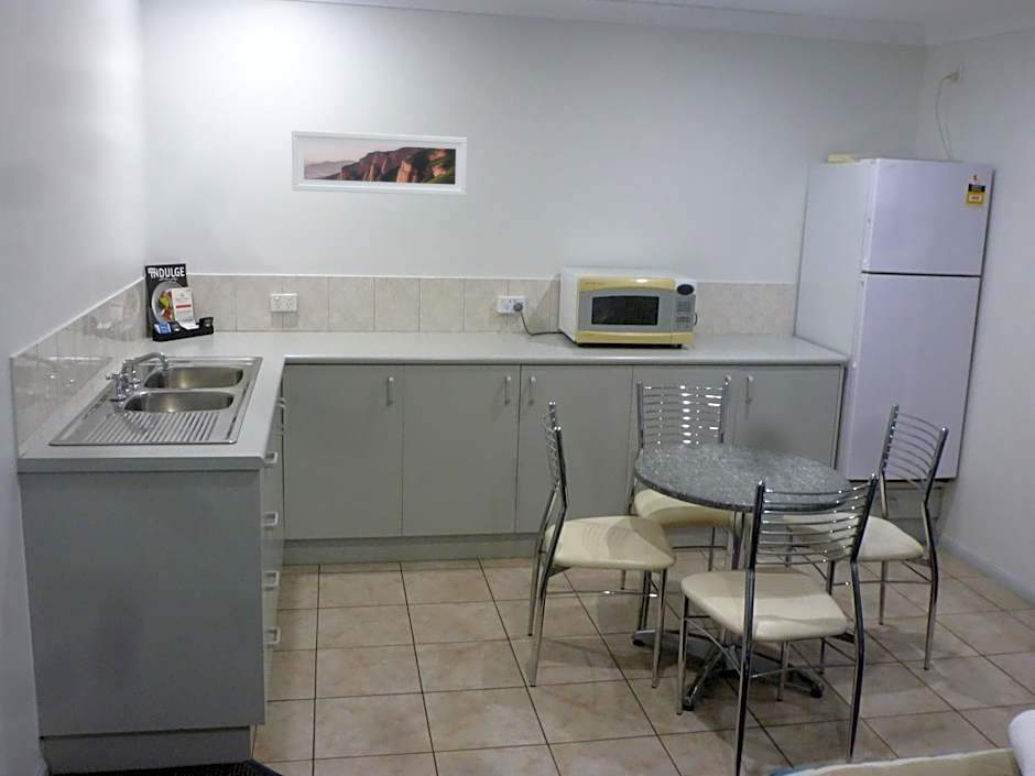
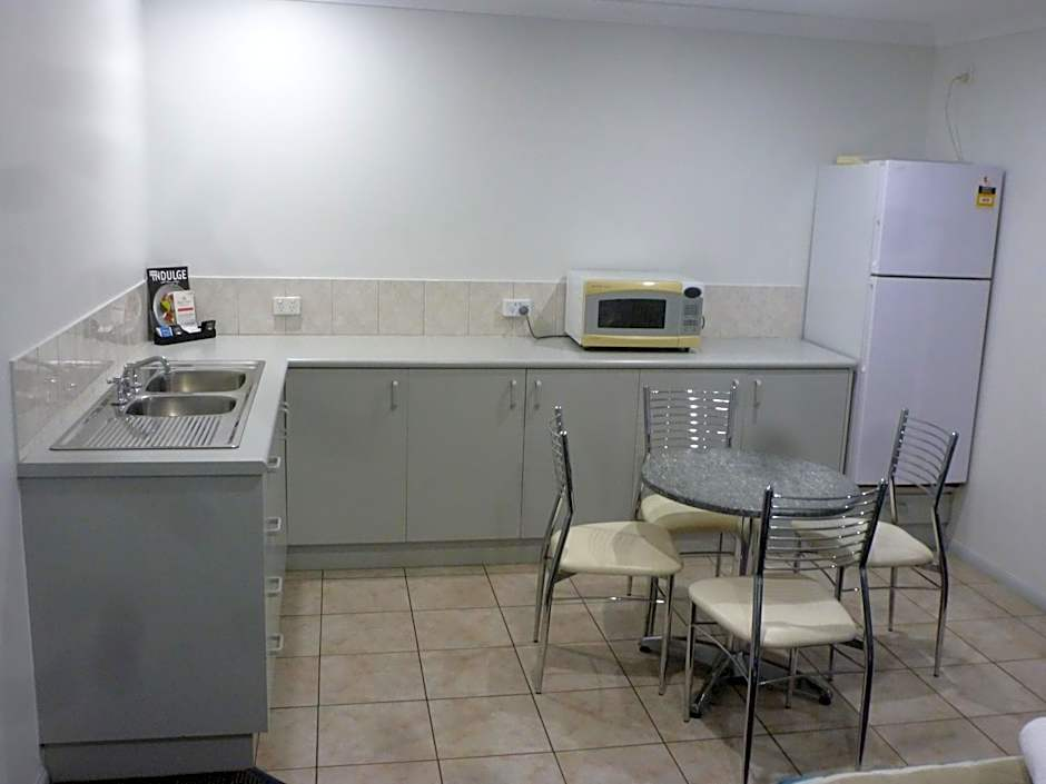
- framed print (380, 163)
